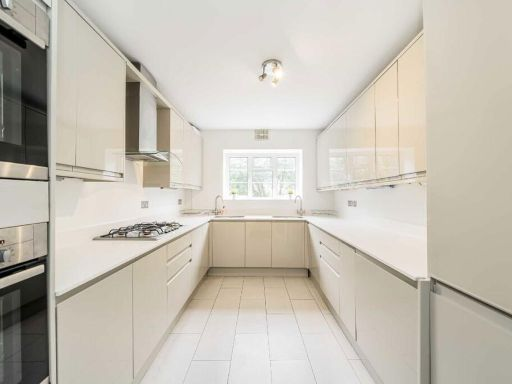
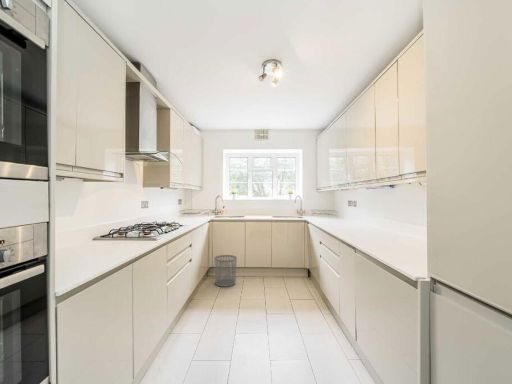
+ waste bin (226, 270)
